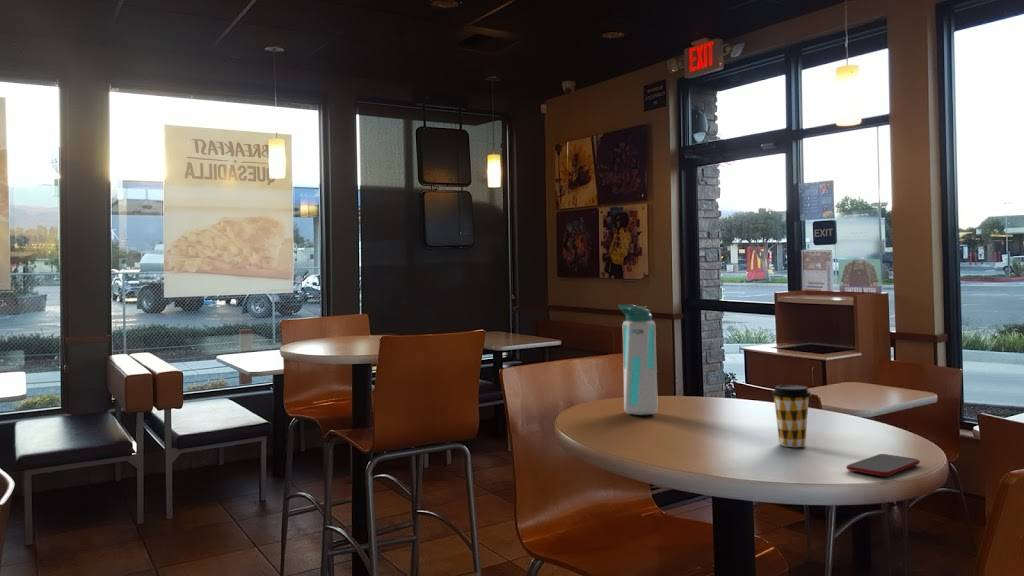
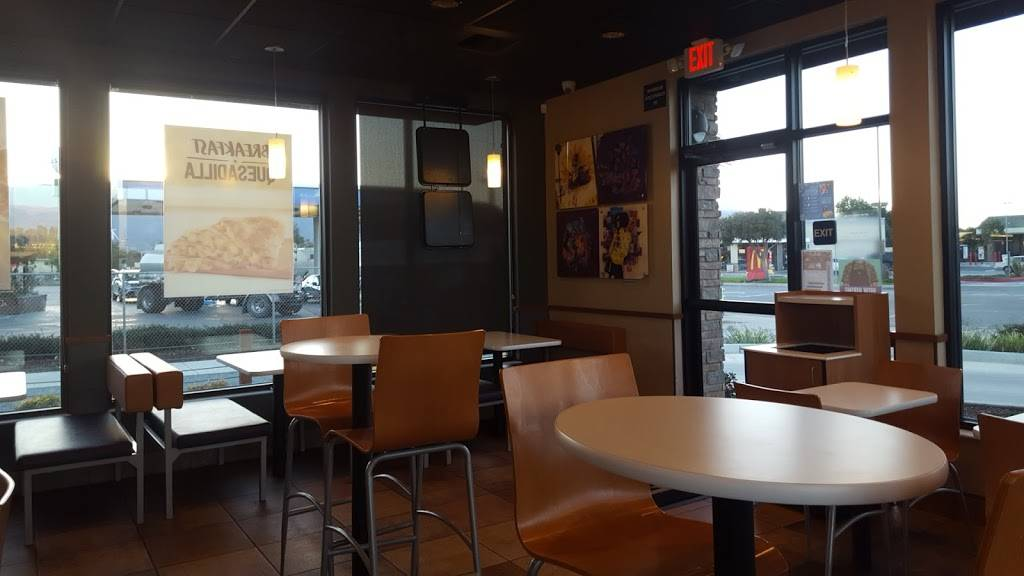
- coffee cup (791, 415)
- water bottle (638, 358)
- smartphone (883, 464)
